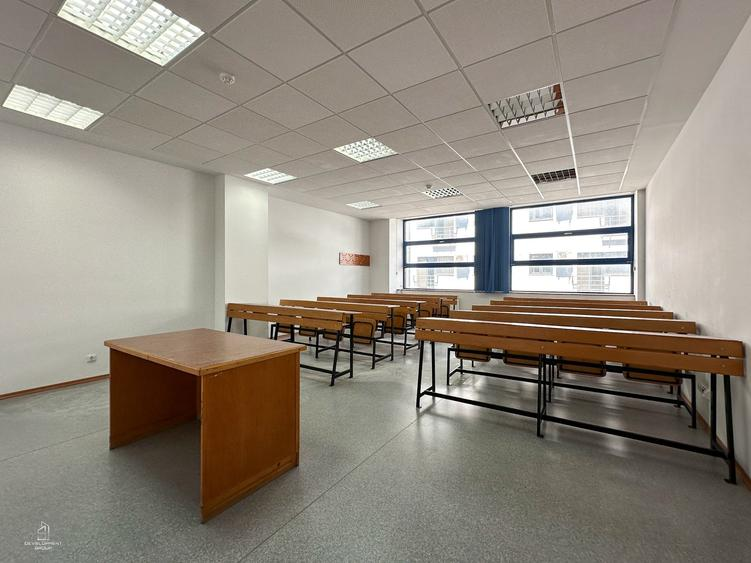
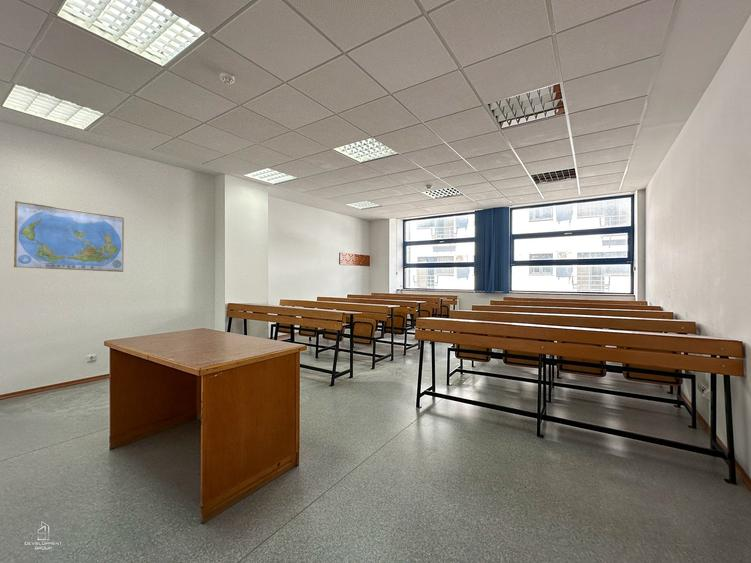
+ world map (75, 240)
